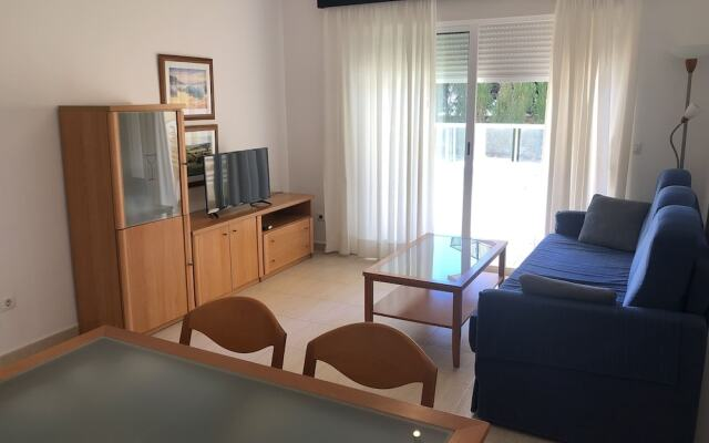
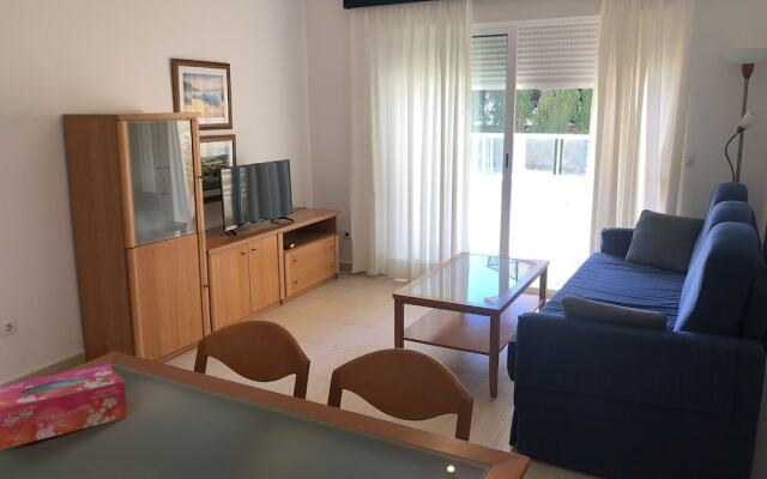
+ tissue box (56, 404)
